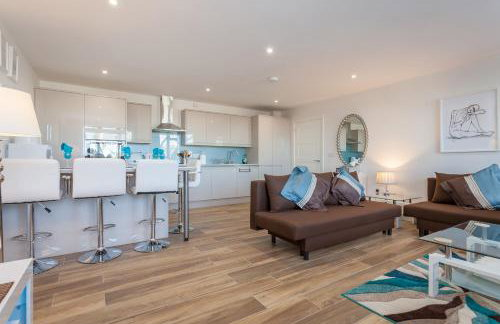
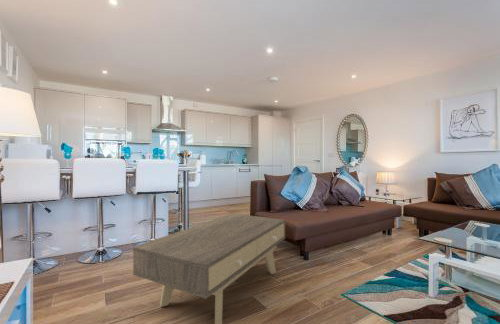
+ coffee table (225, 258)
